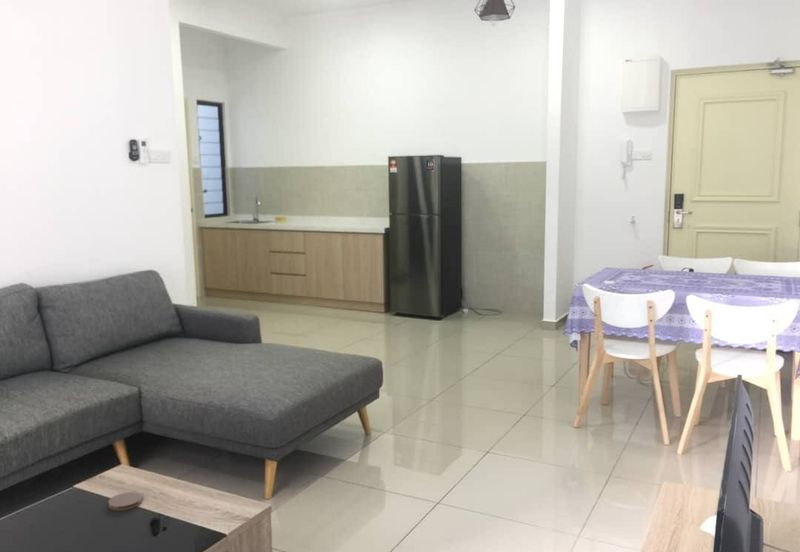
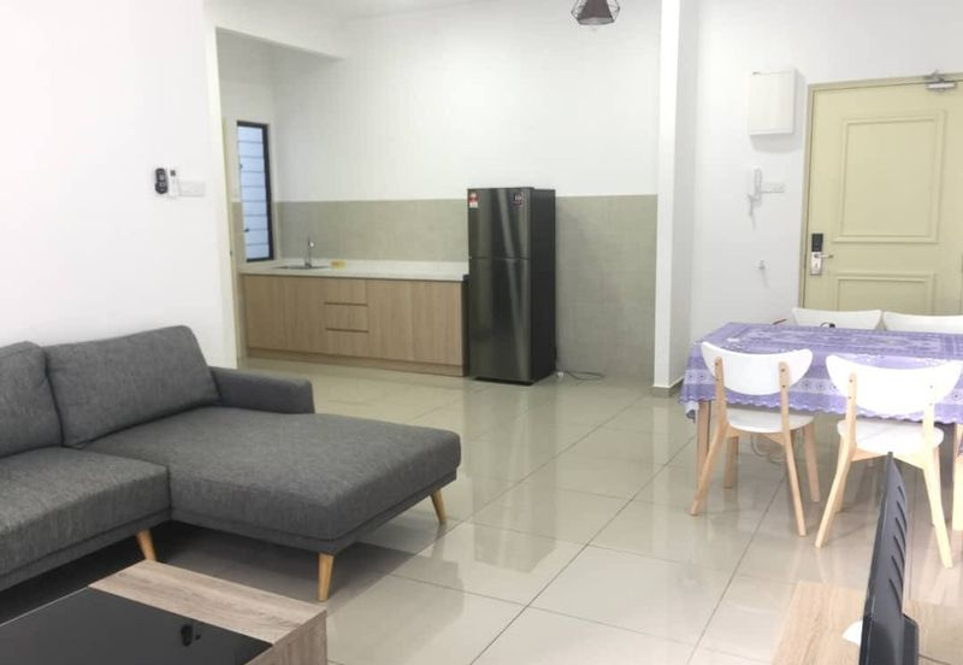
- coaster (125, 501)
